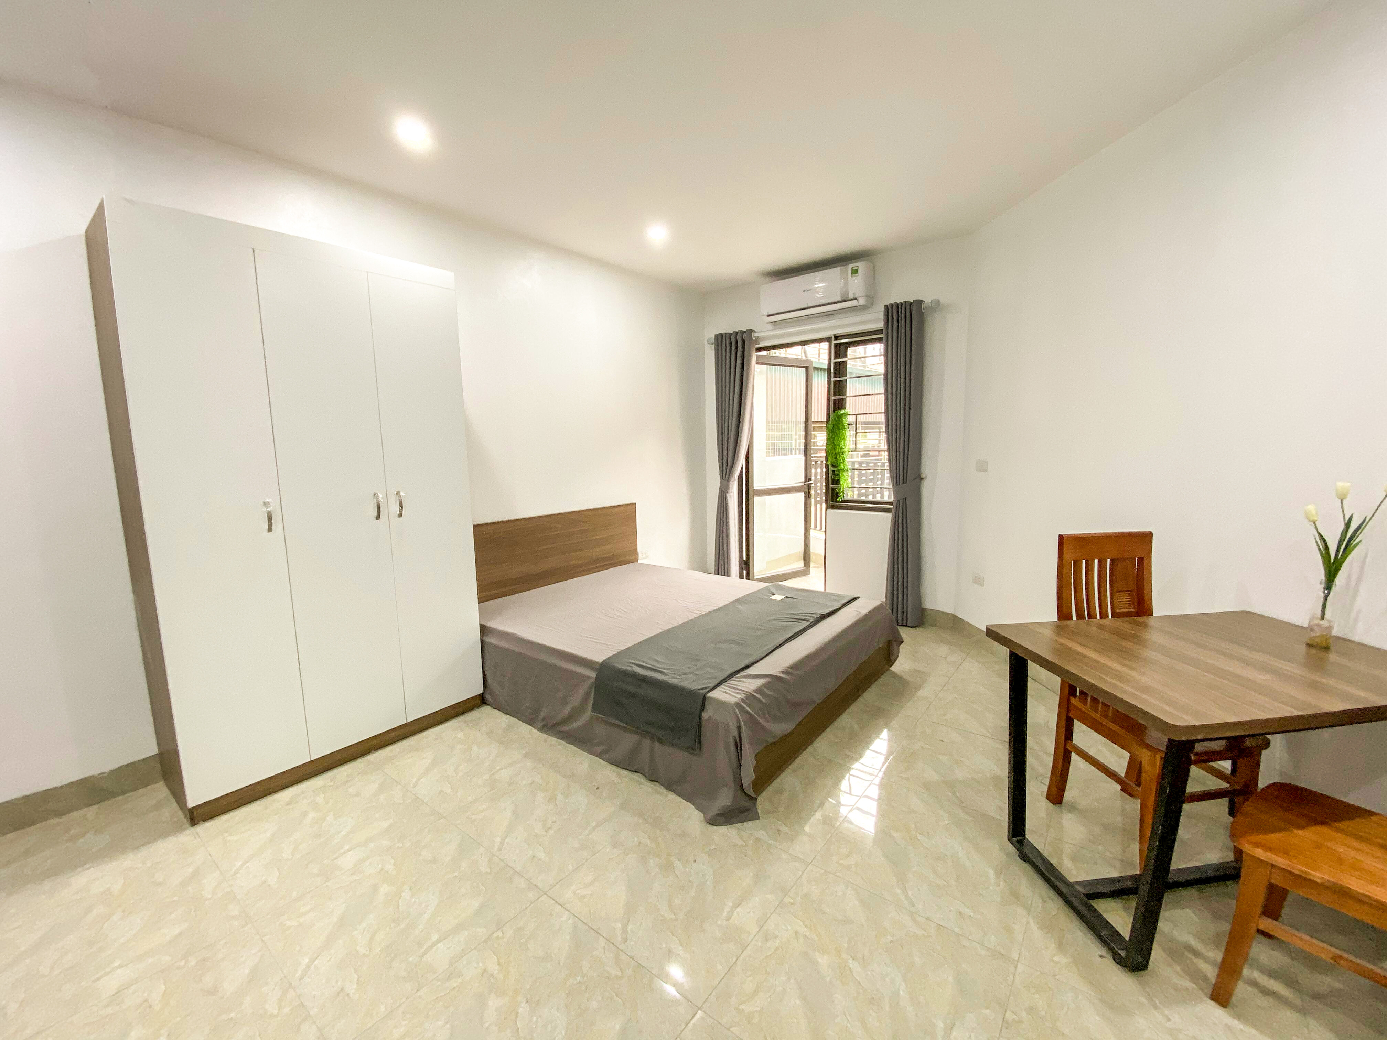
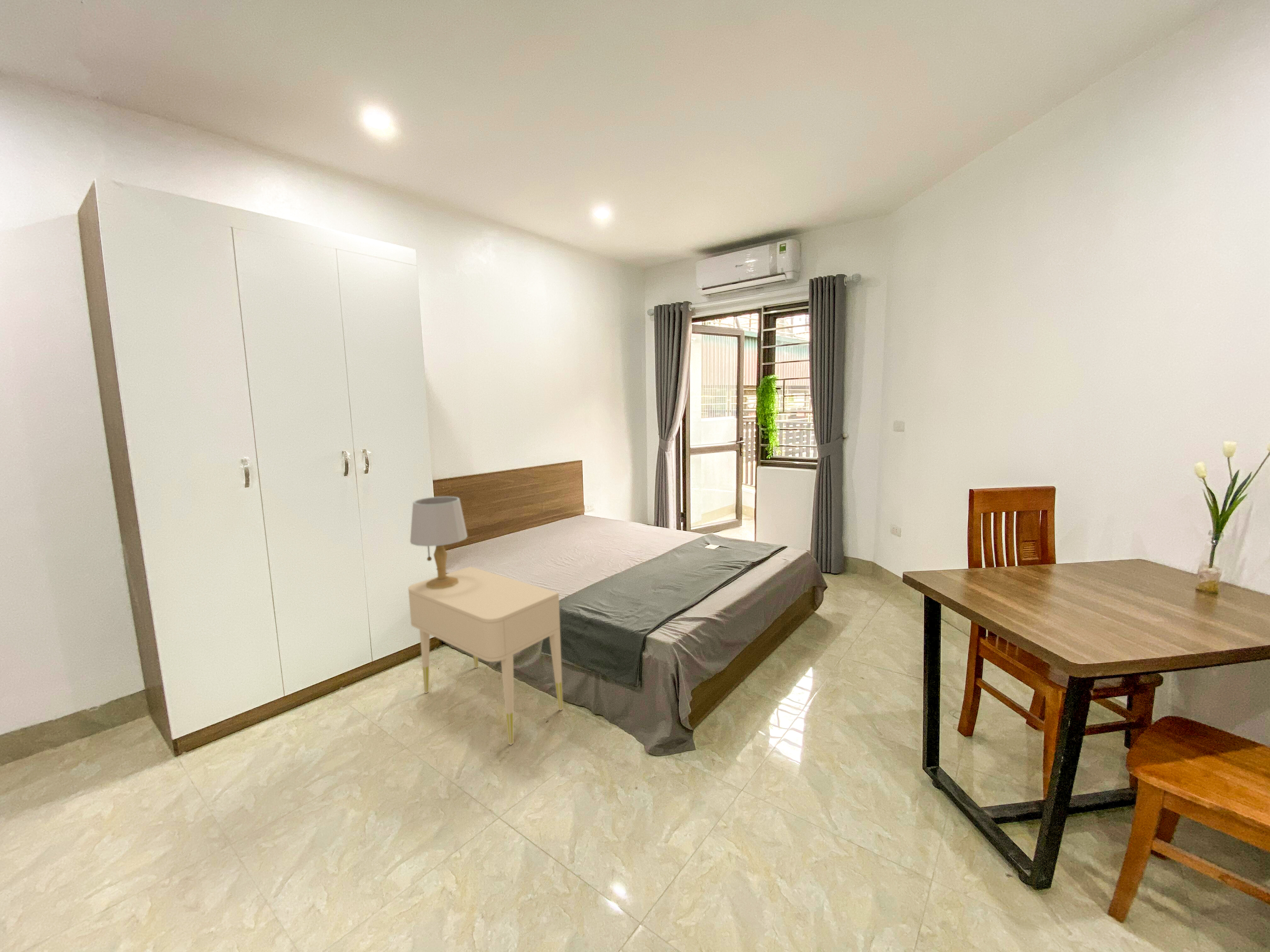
+ table lamp (439, 542)
+ nightstand (483, 648)
